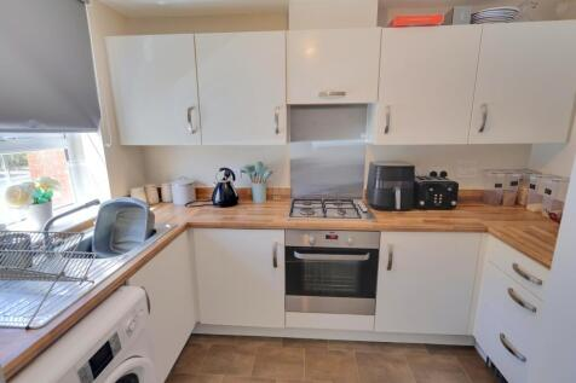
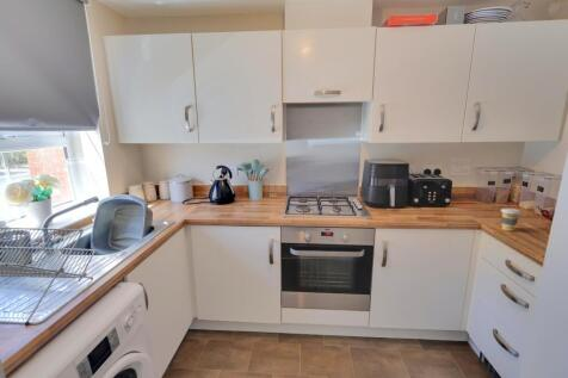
+ coffee cup (508, 219)
